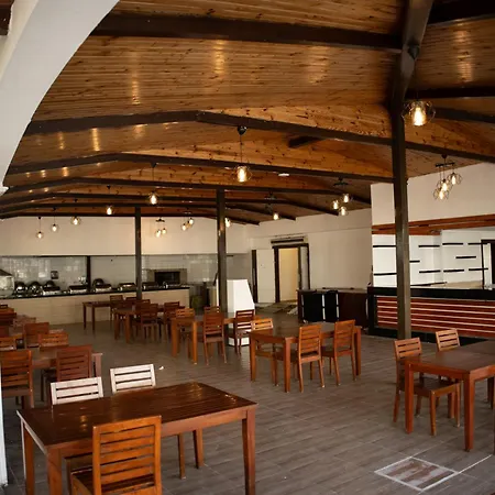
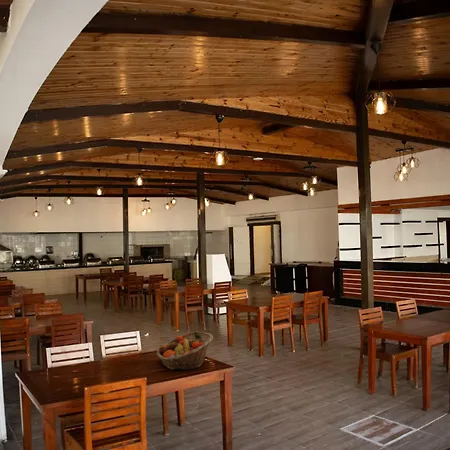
+ fruit basket (185, 349)
